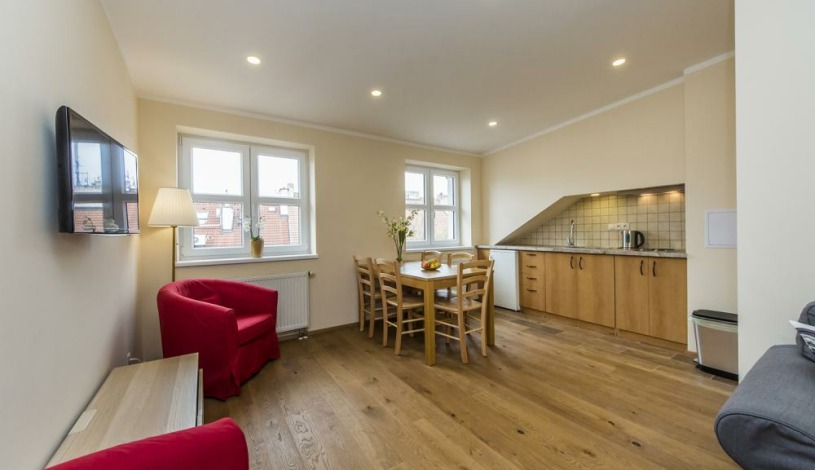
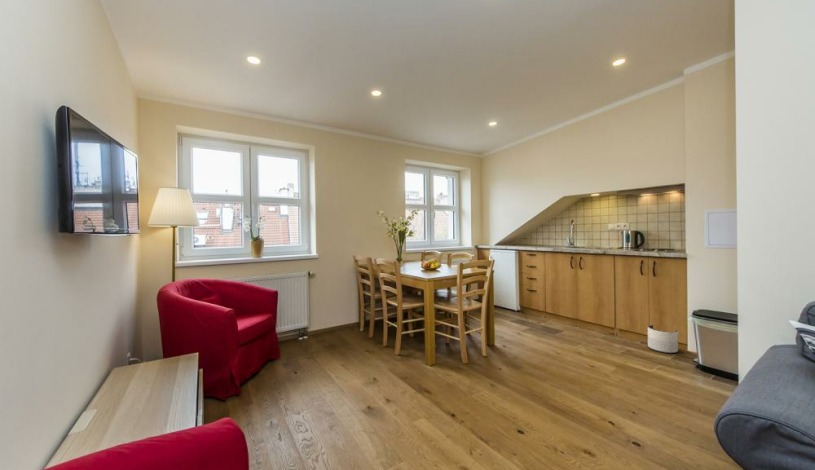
+ planter (662, 338)
